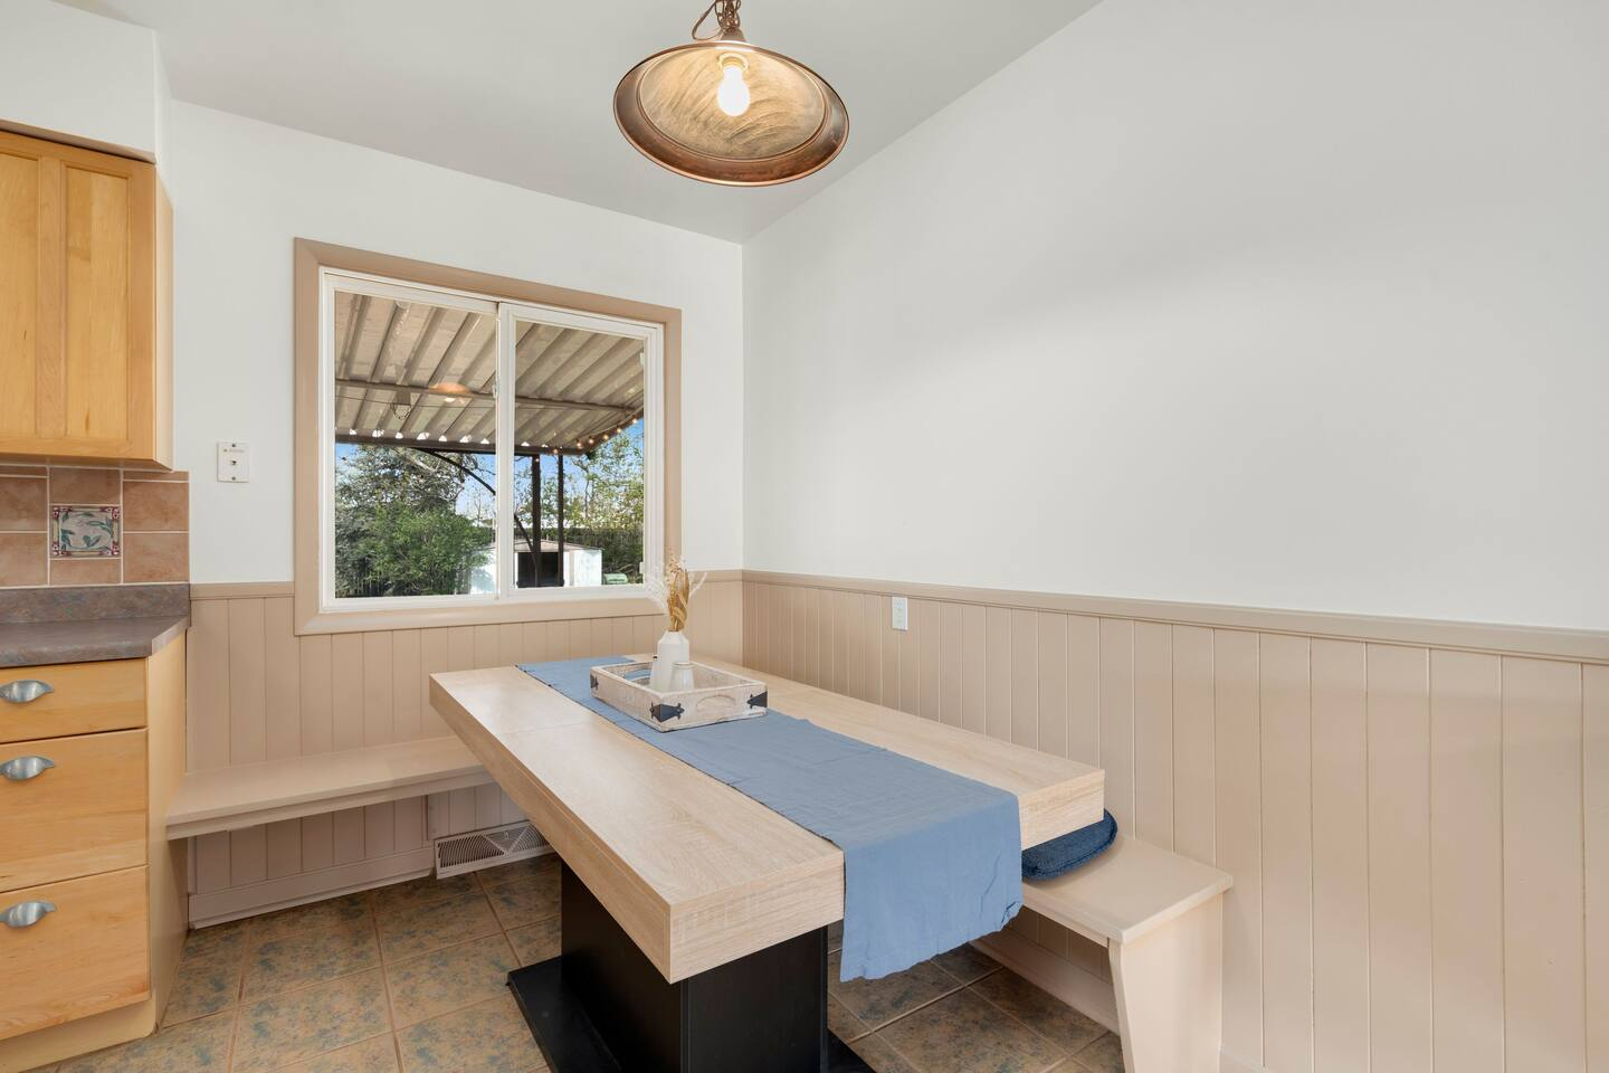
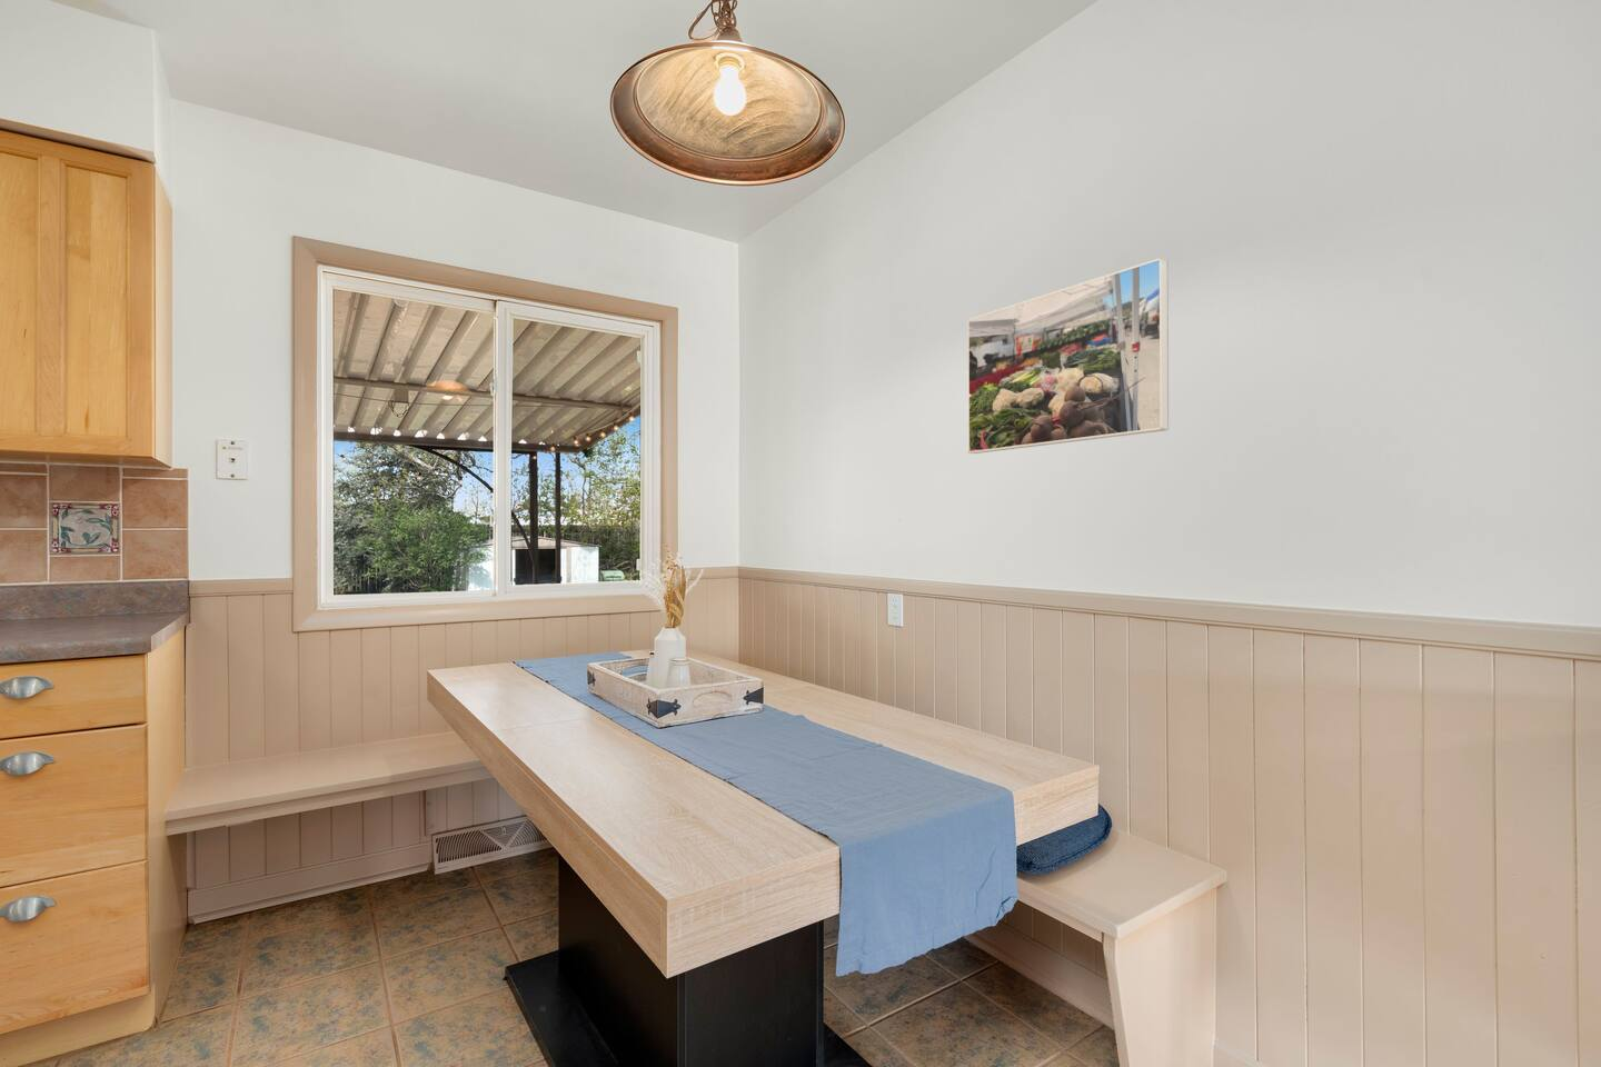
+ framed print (1055, 368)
